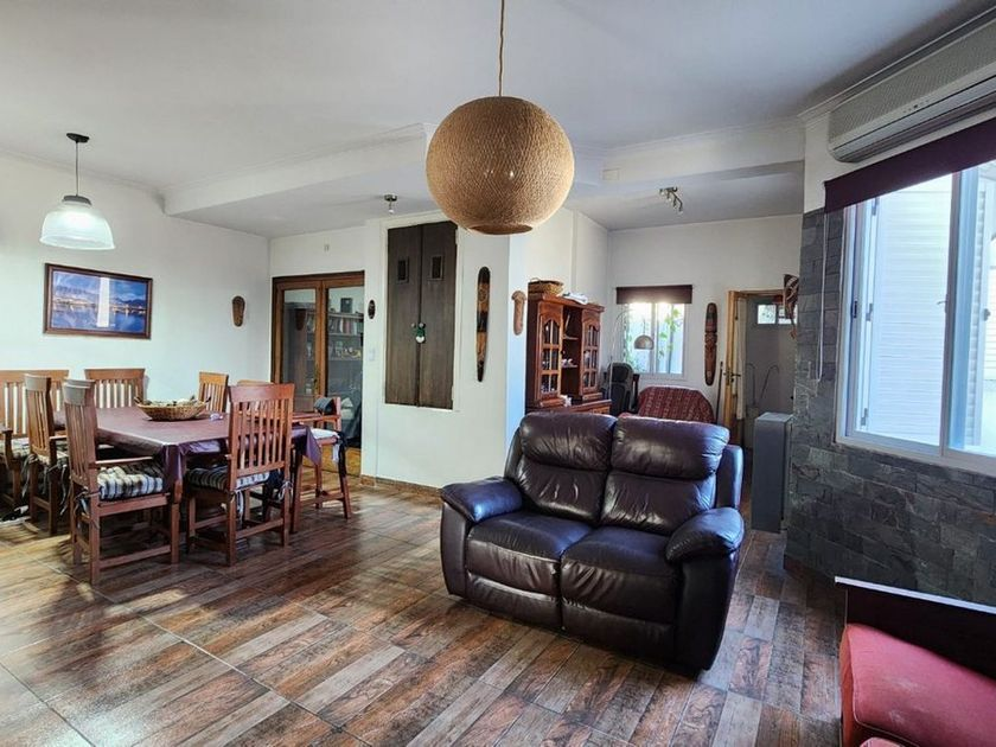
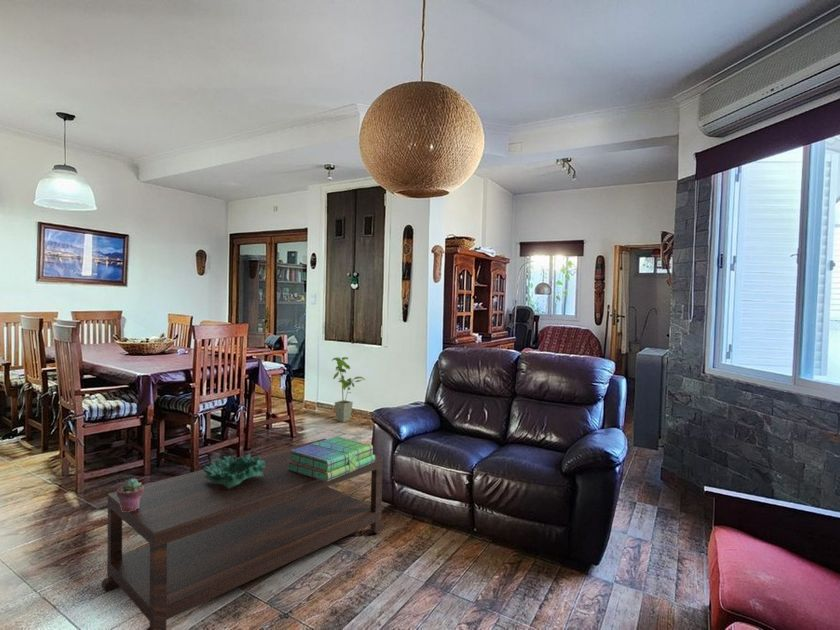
+ potted succulent (130, 493)
+ house plant (344, 389)
+ decorative bowl (233, 470)
+ stack of books (332, 456)
+ coffee table (261, 515)
